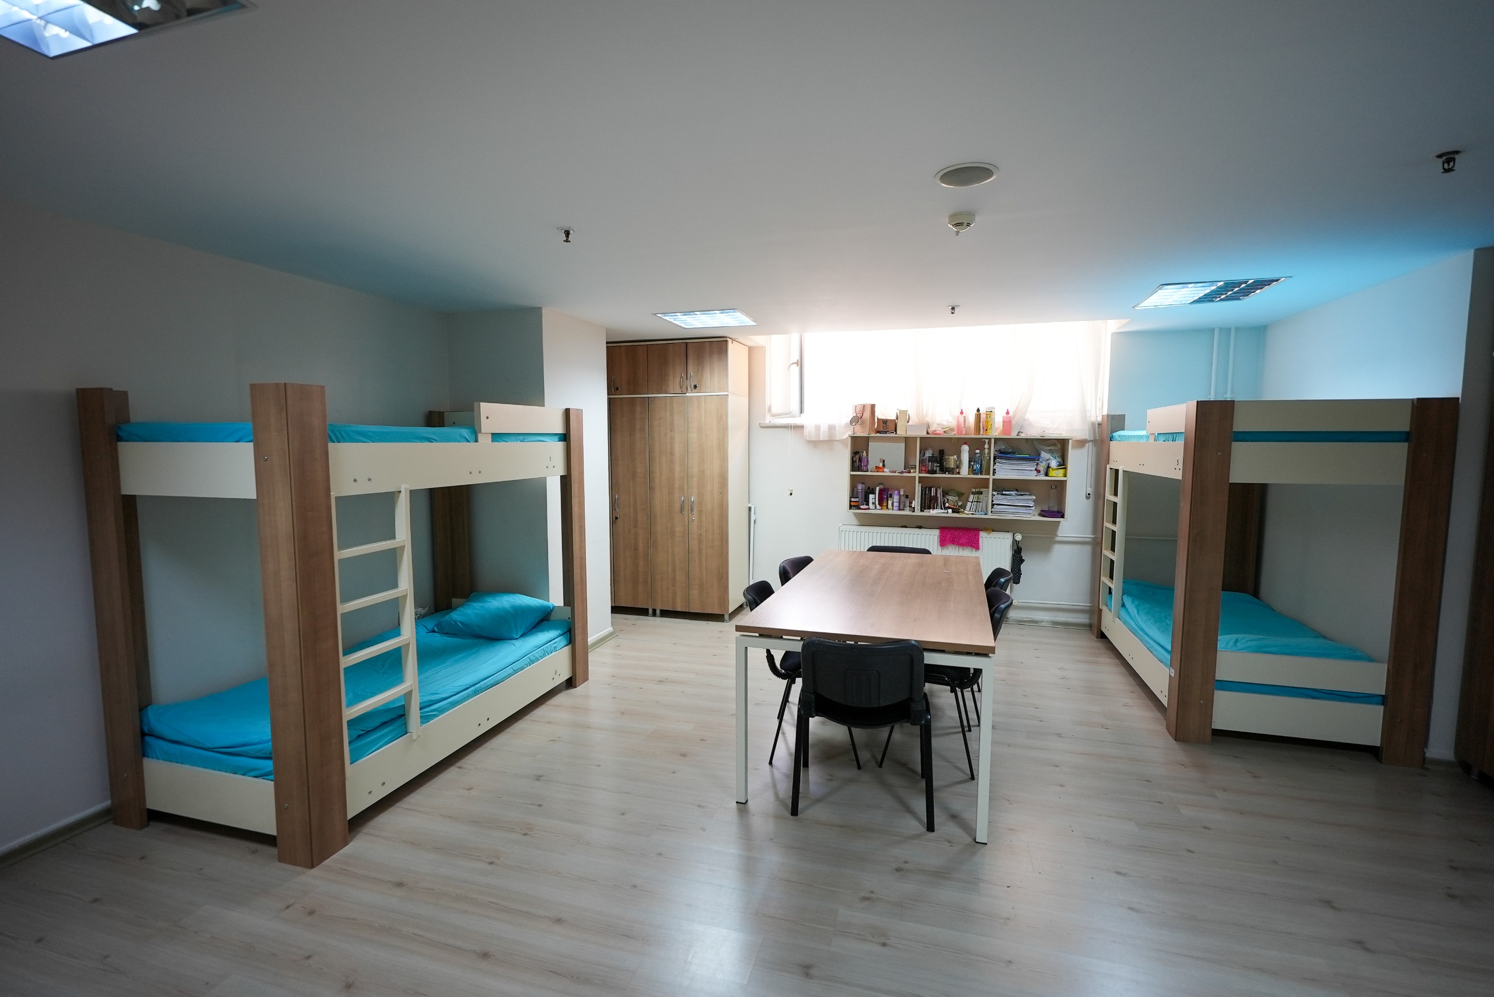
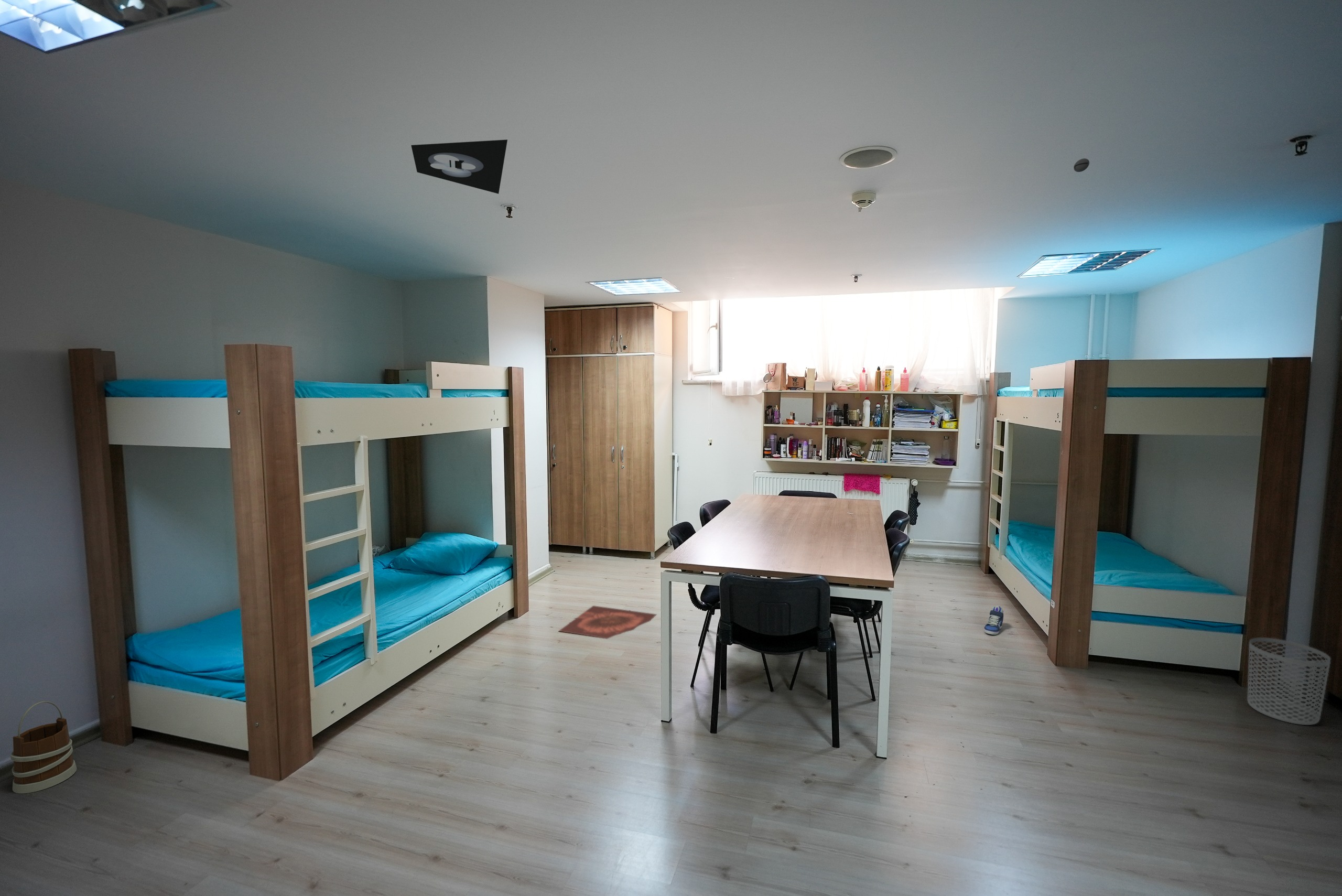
+ rug (609, 619)
+ wooden bucket (41, 741)
+ sneaker (993, 618)
+ smoke detector (1081, 165)
+ waste bin (1285, 681)
+ ceiling light (459, 161)
